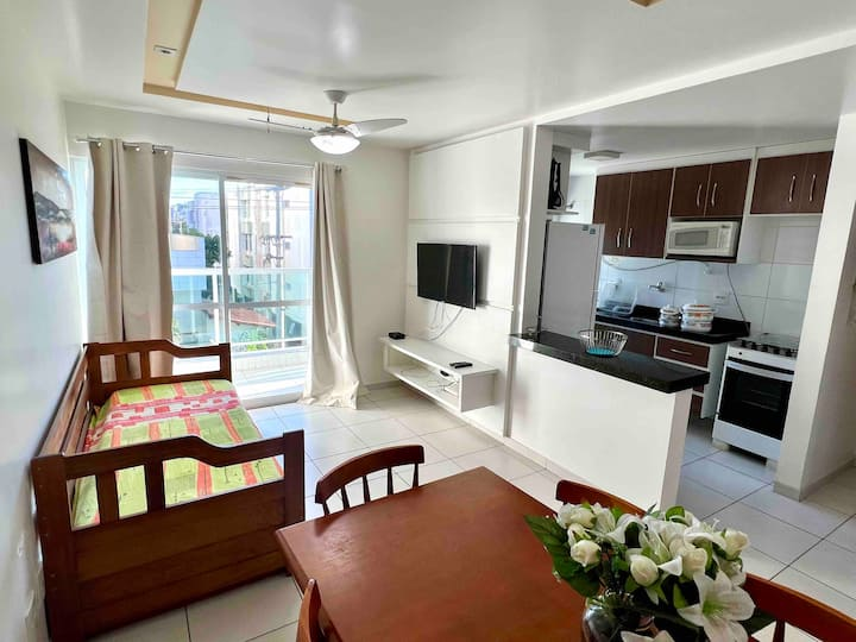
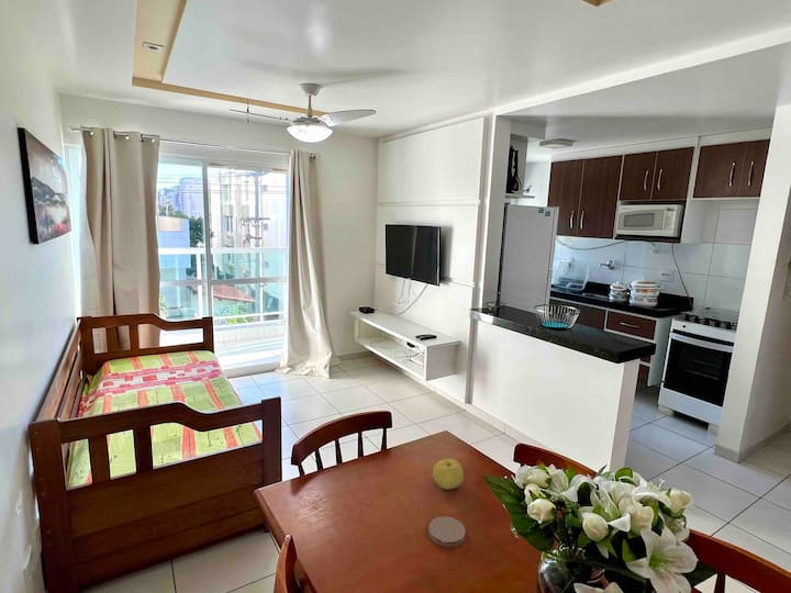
+ fruit (448, 473)
+ coaster (446, 530)
